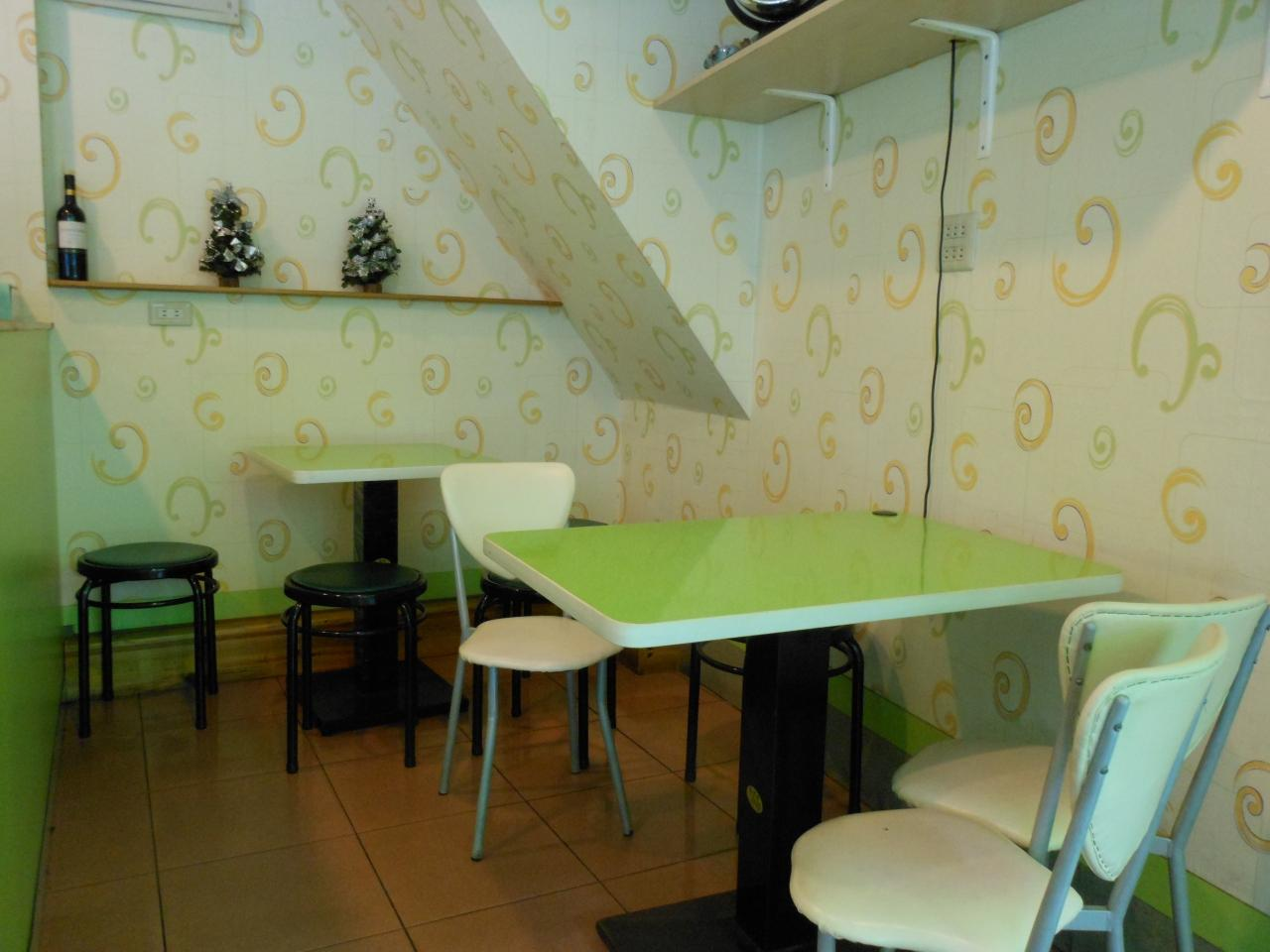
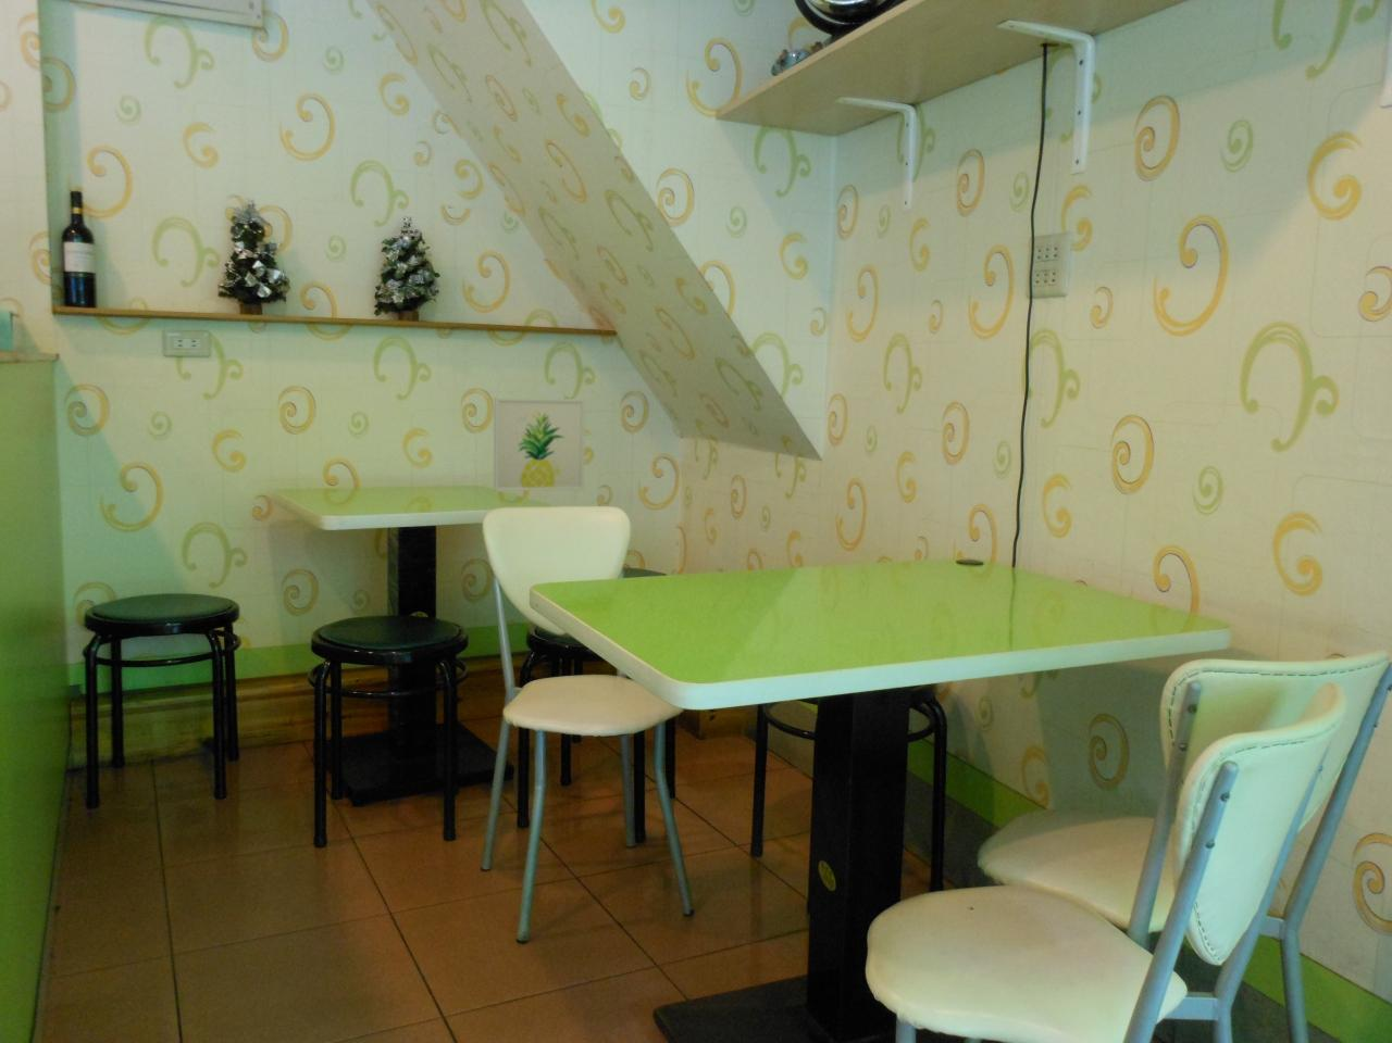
+ wall art (539, 445)
